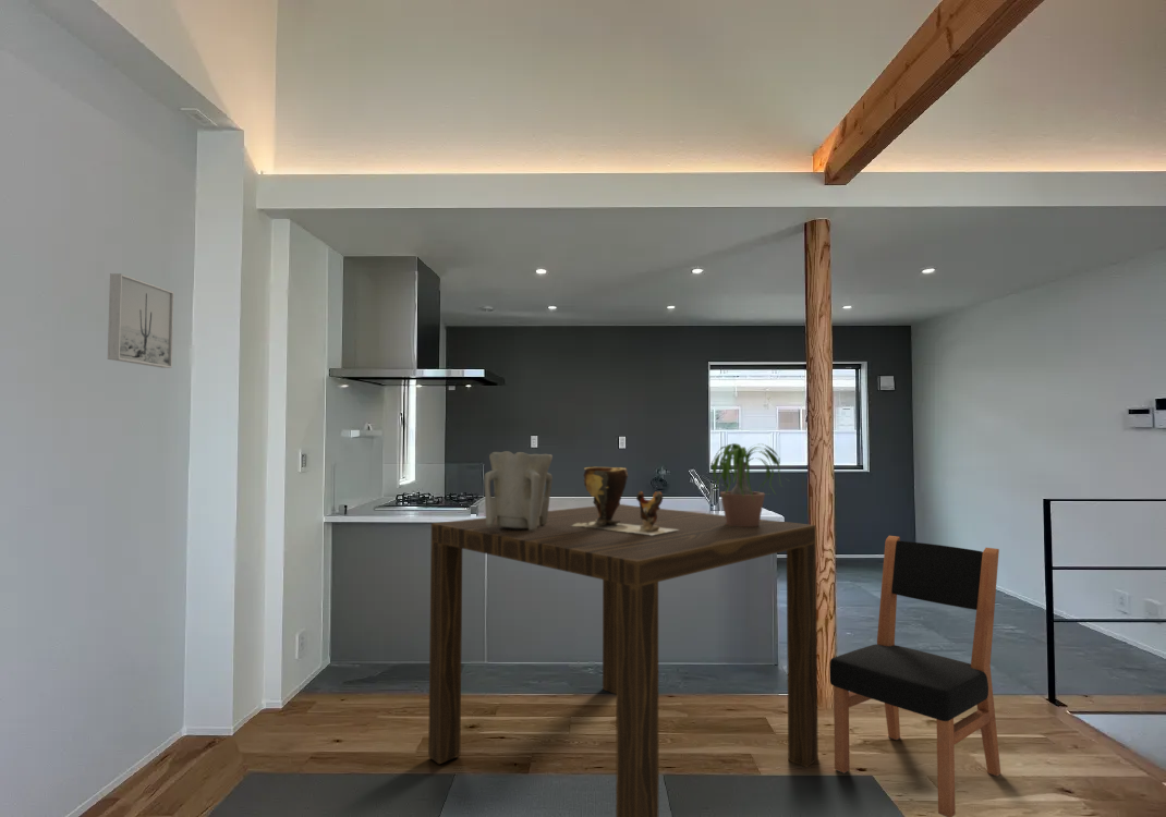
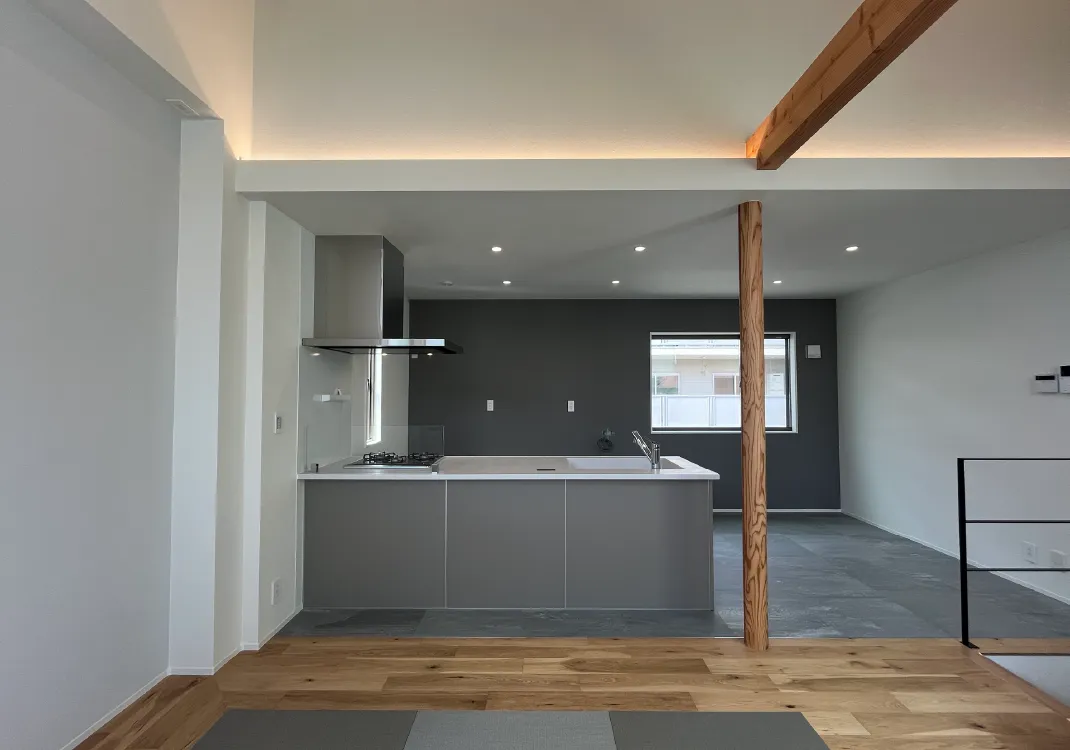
- dining chair (914, 659)
- vase (519, 488)
- clay pot (621, 495)
- potted plant (749, 484)
- dining table (622, 641)
- wall art (143, 324)
